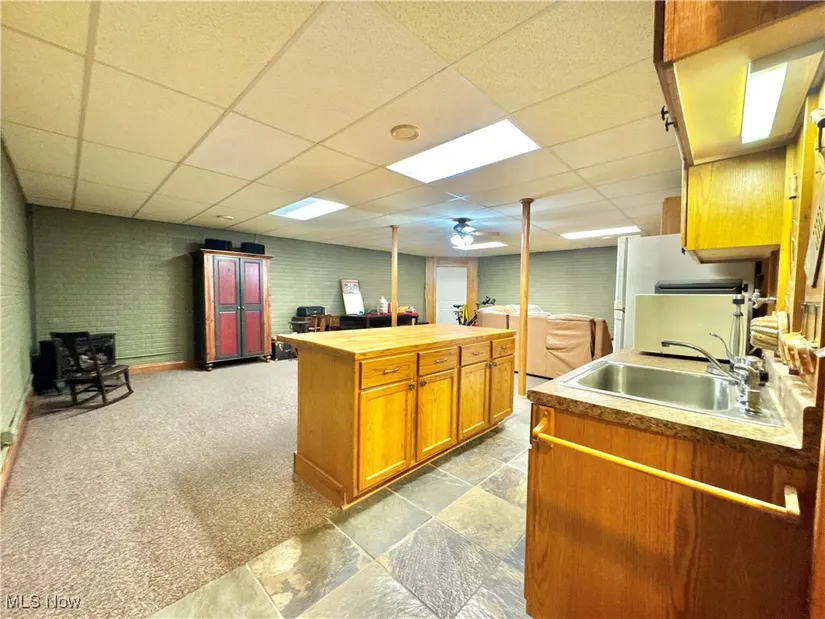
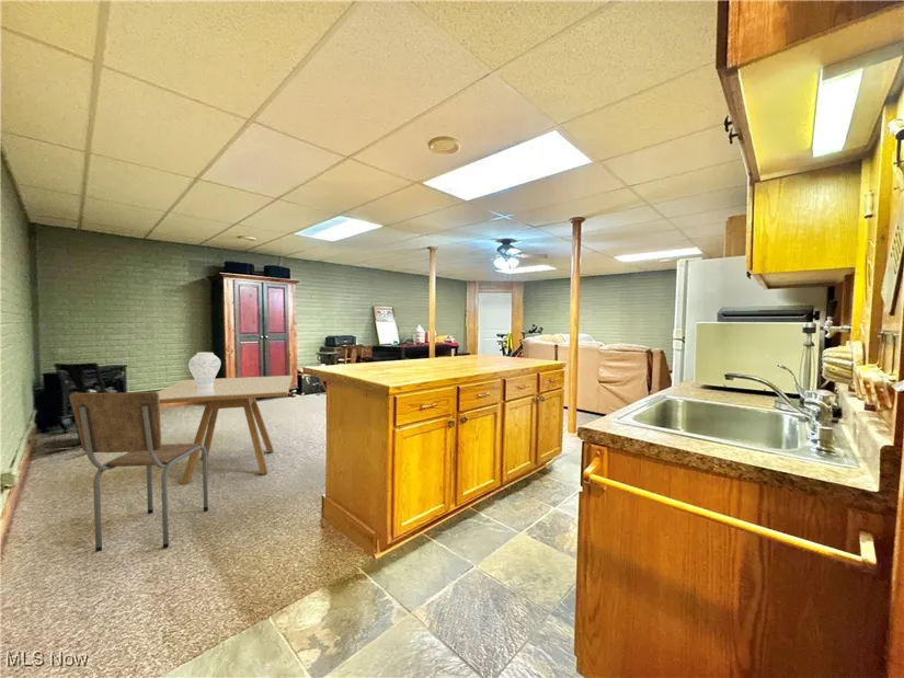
+ dining chair (149, 459)
+ vase (205, 369)
+ dining table (247, 420)
